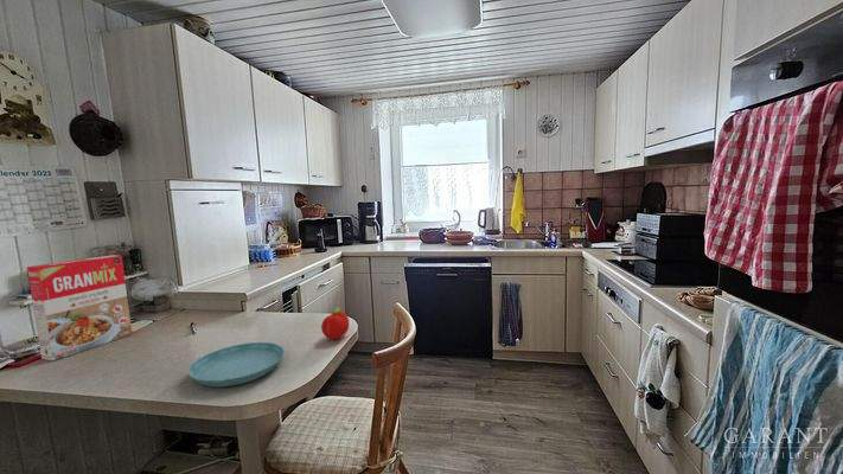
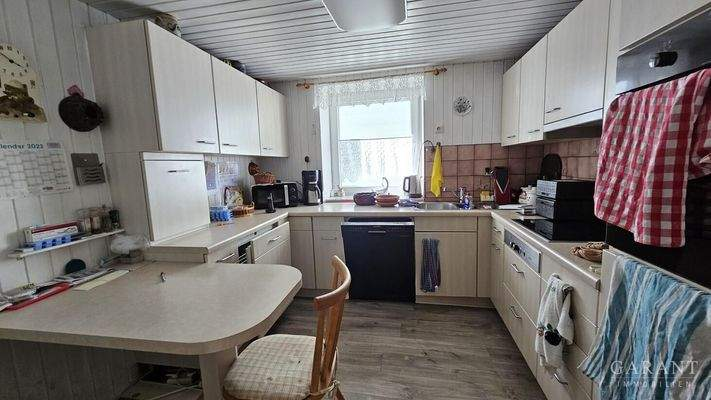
- fruit (334, 324)
- saucer (238, 364)
- cereal box (84, 303)
